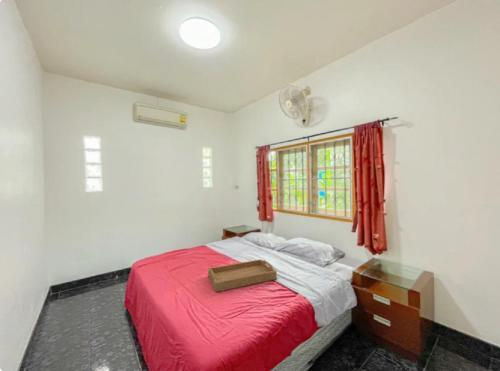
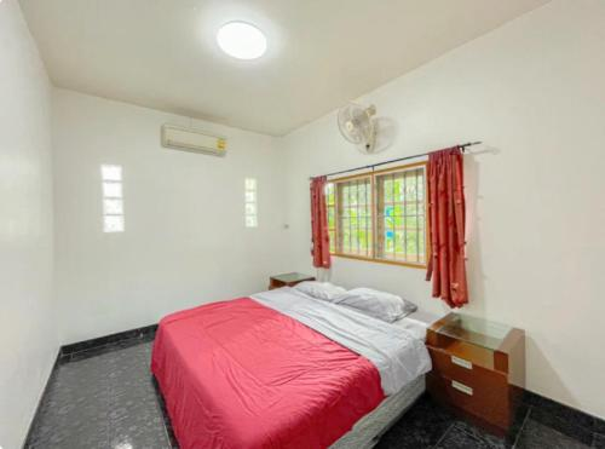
- serving tray (241, 272)
